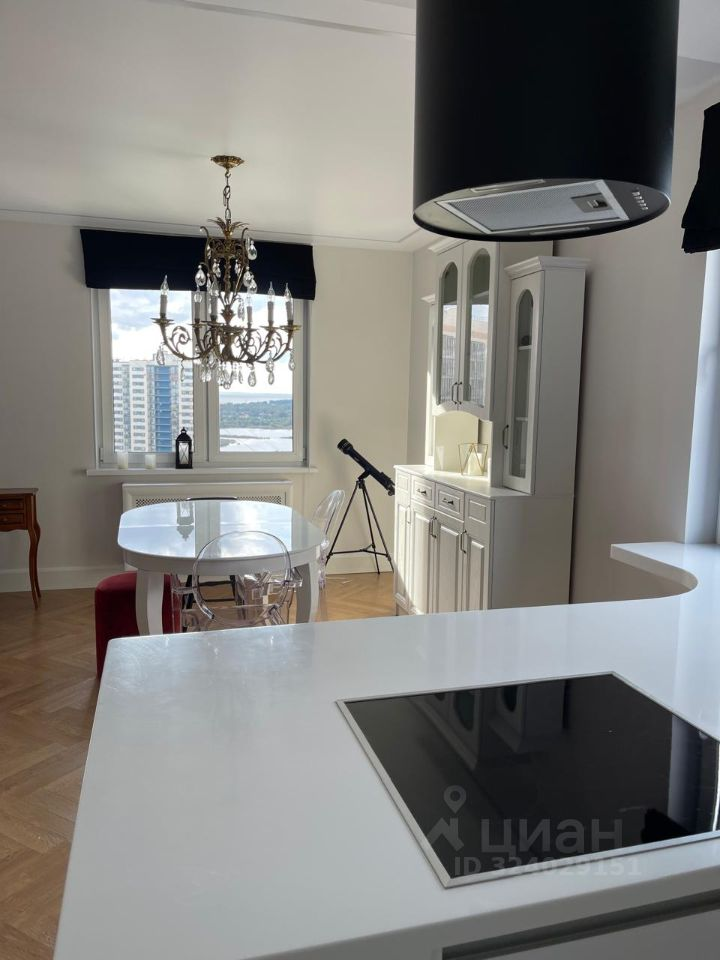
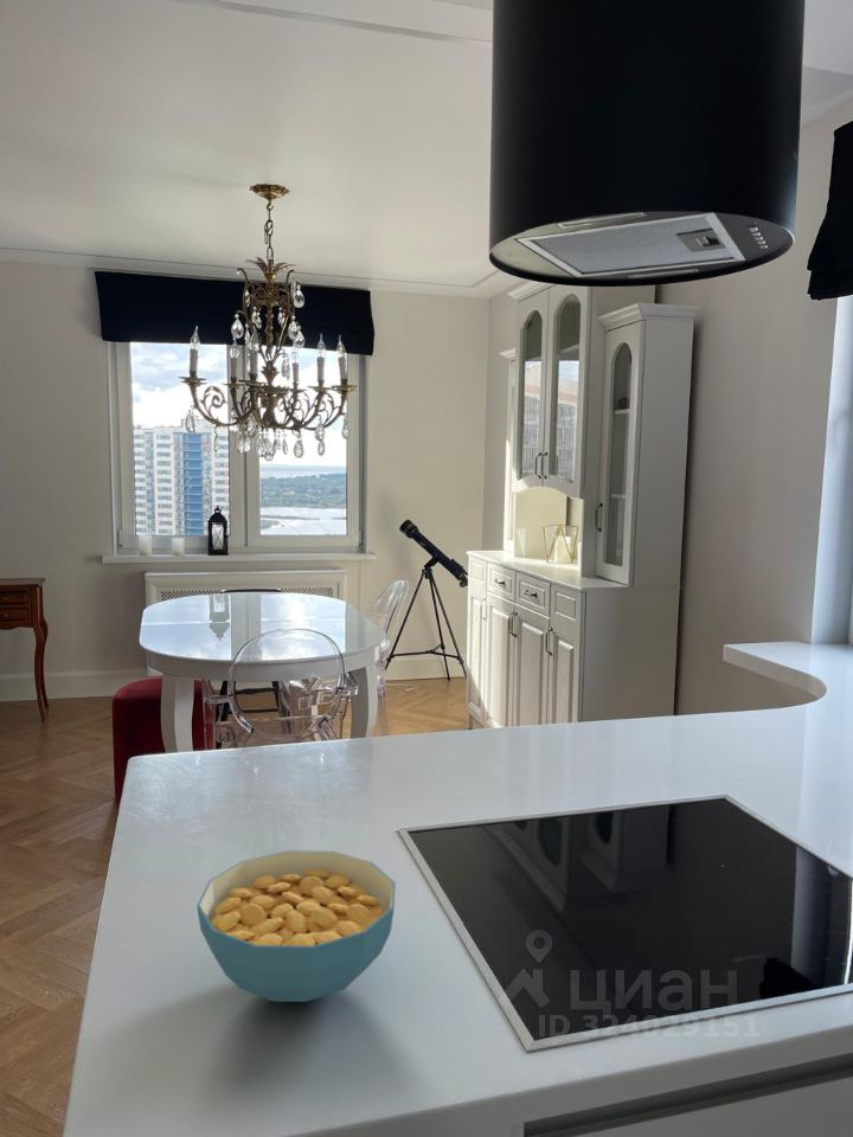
+ cereal bowl (299, 938)
